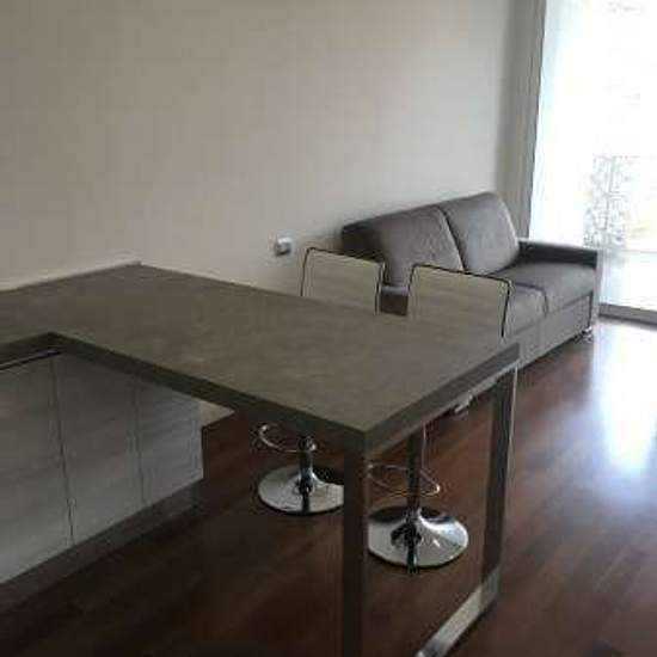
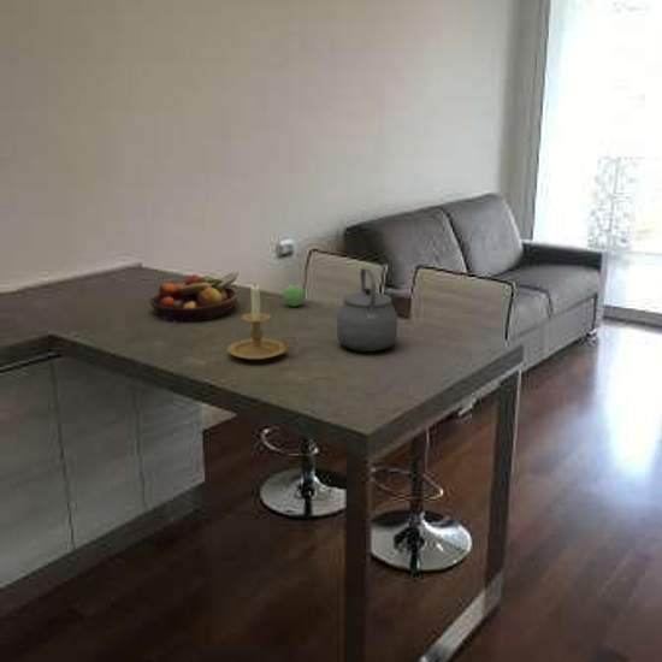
+ tea kettle (365, 305)
+ fruit bowl (194, 292)
+ candle holder (261, 319)
+ apple (294, 294)
